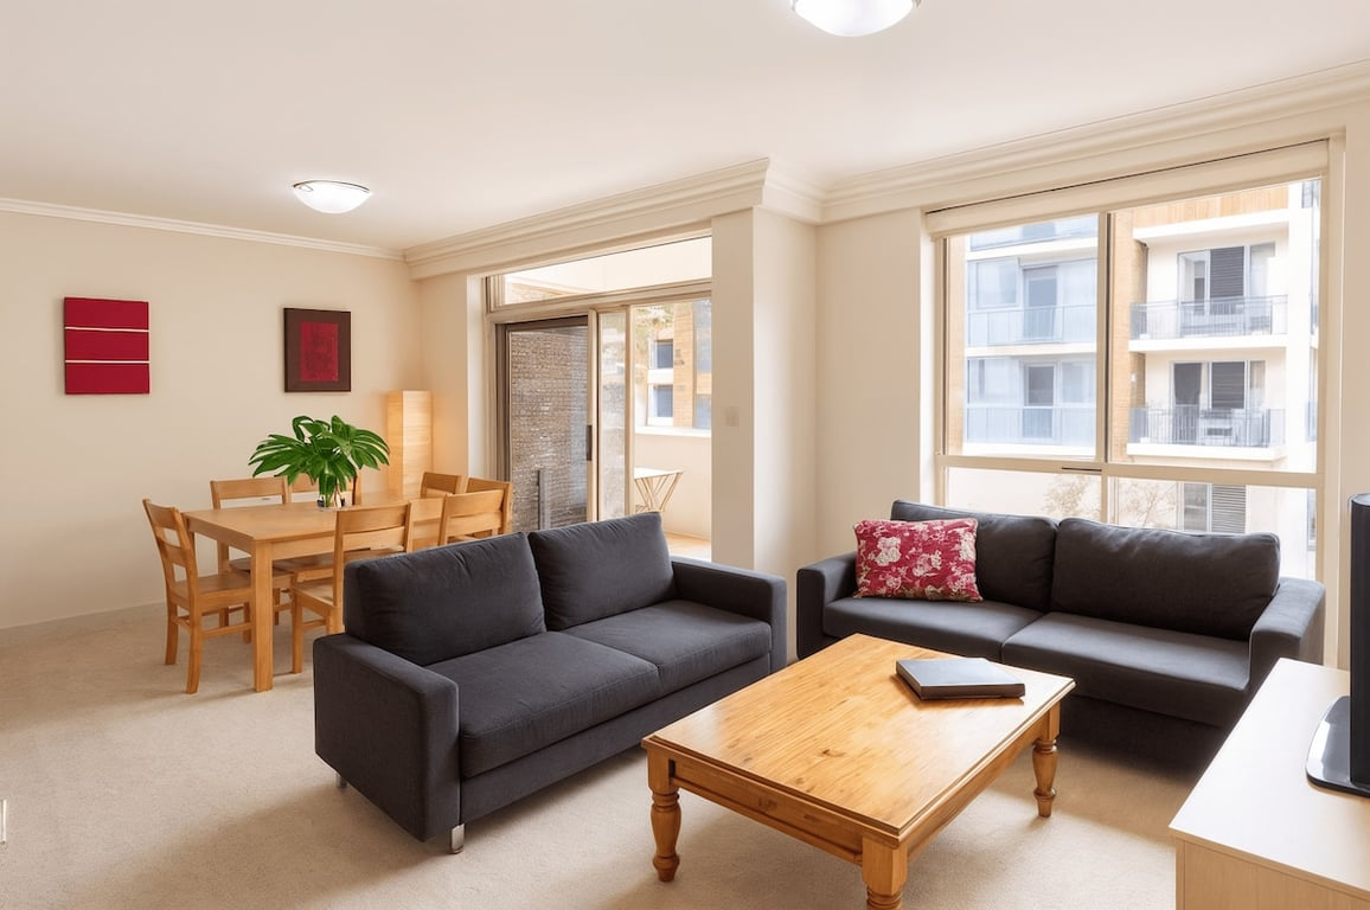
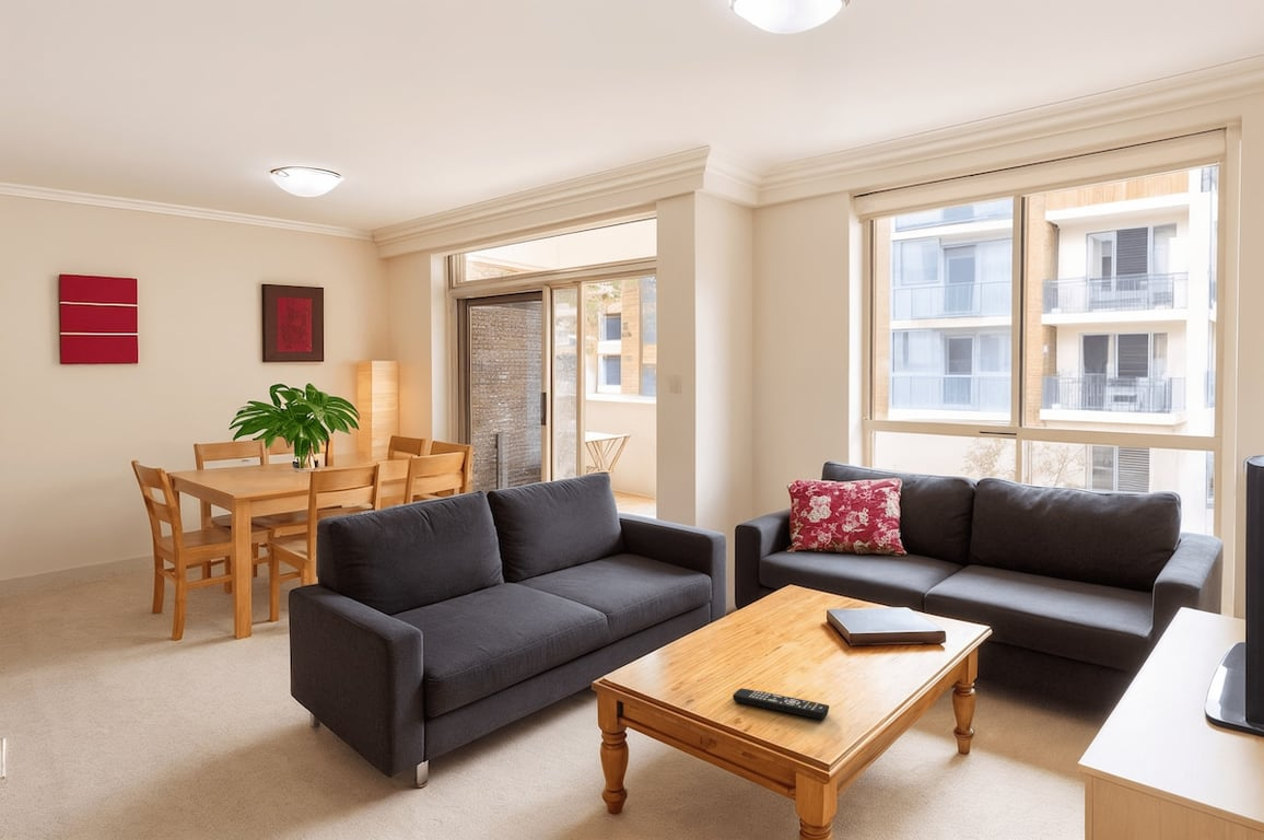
+ remote control (780, 703)
